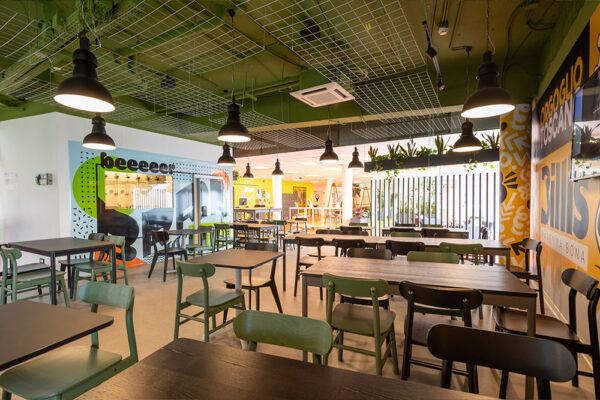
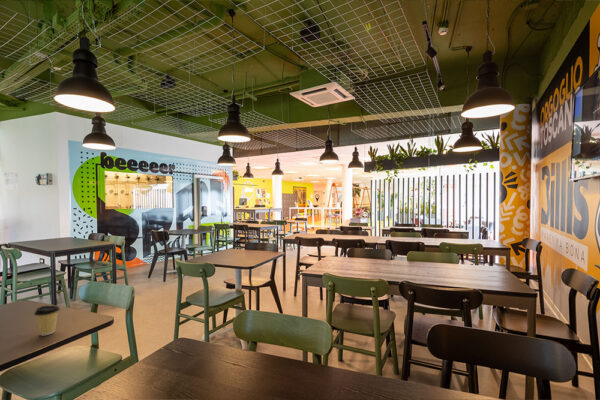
+ coffee cup (47, 320)
